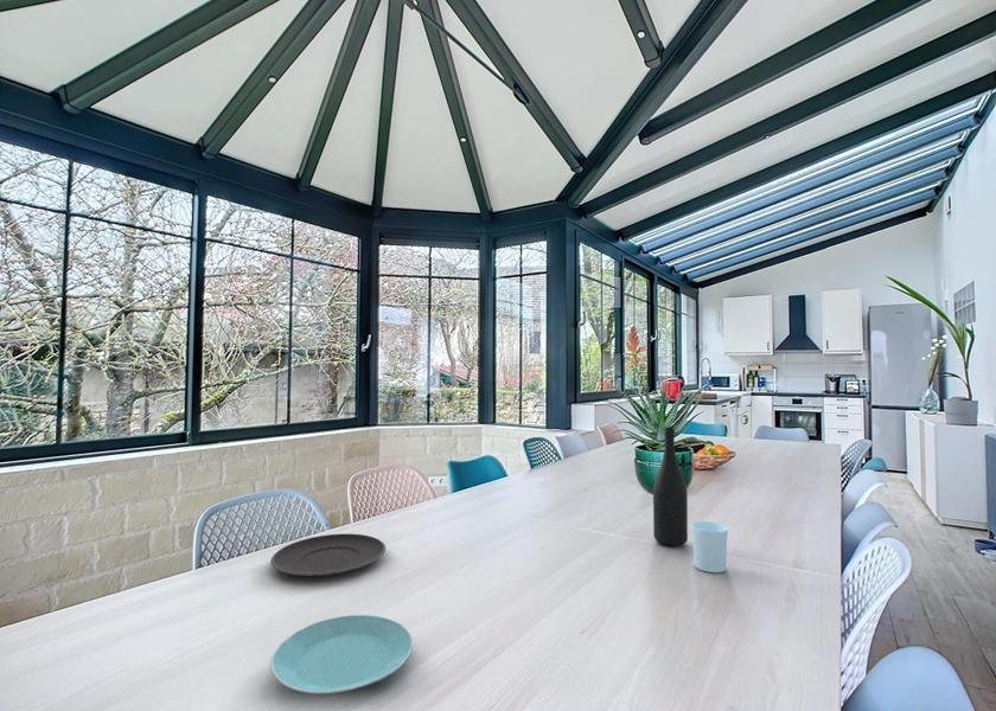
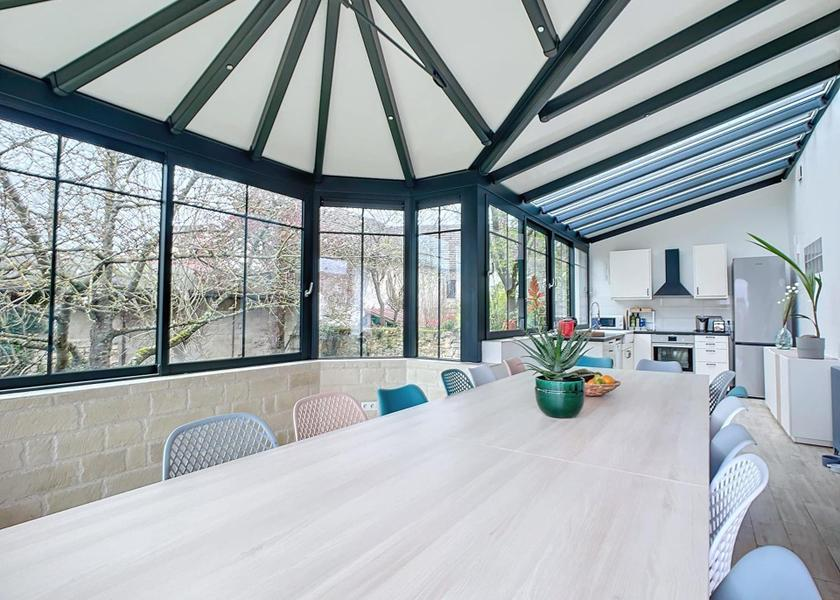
- plate (330, 556)
- wine bottle (670, 485)
- cup (709, 546)
- plate (344, 655)
